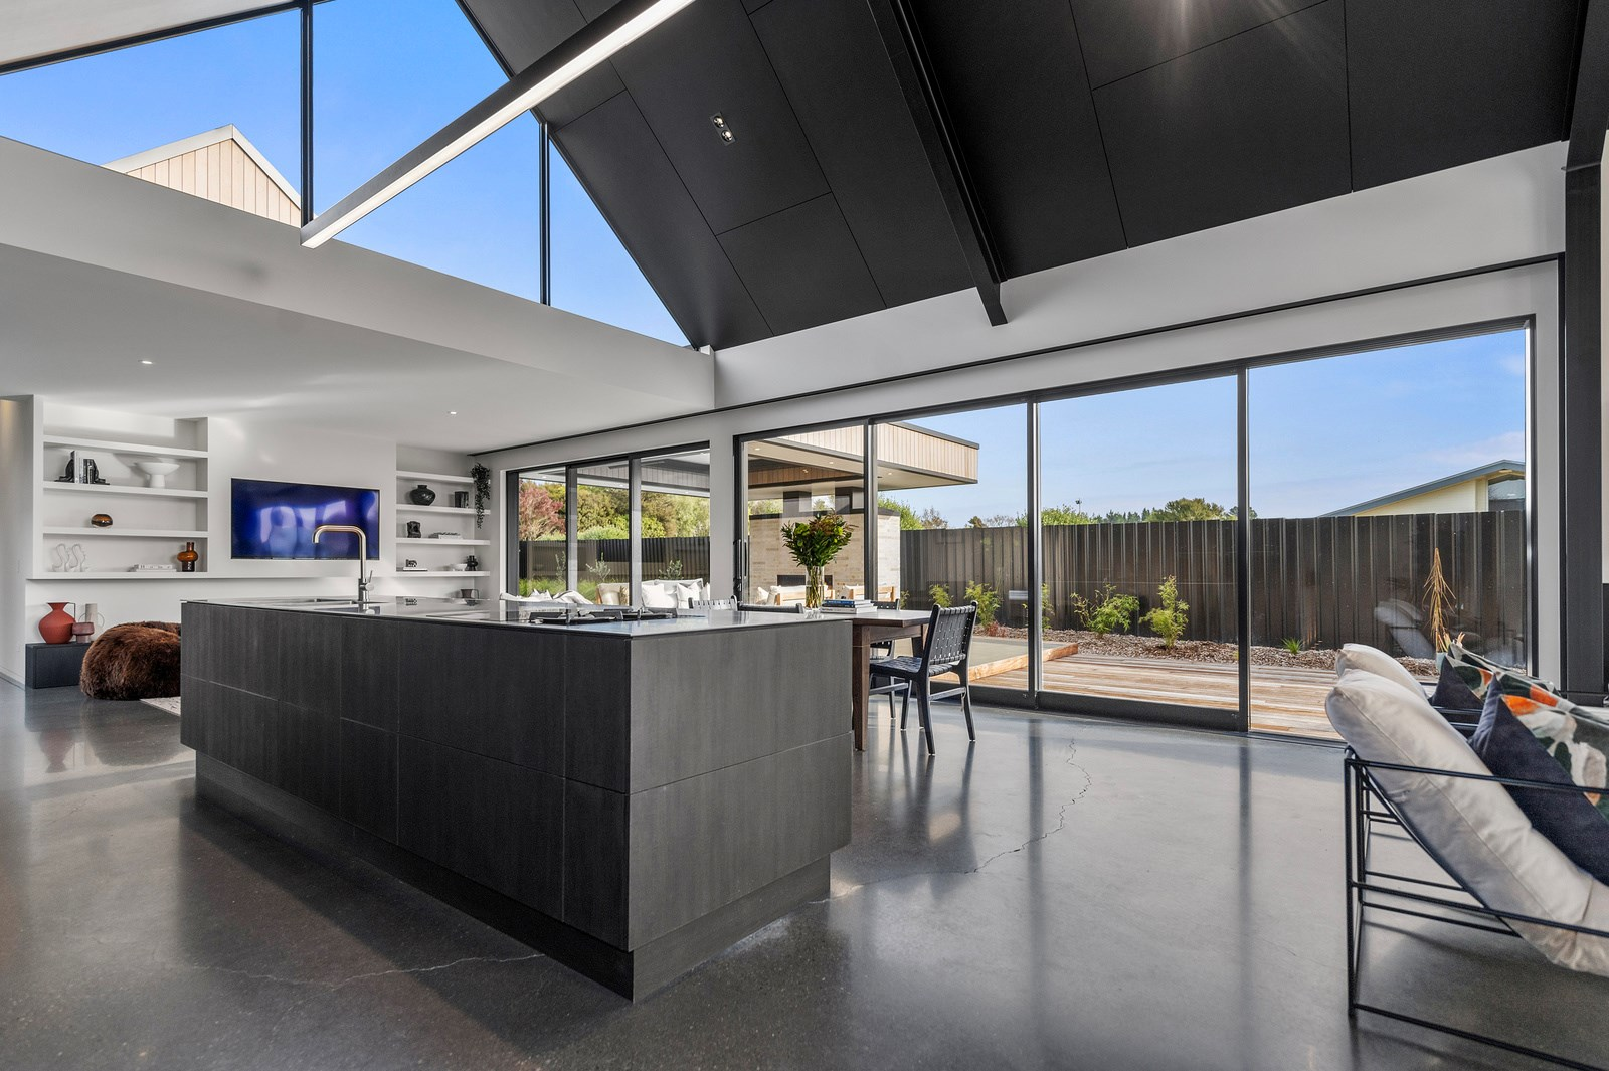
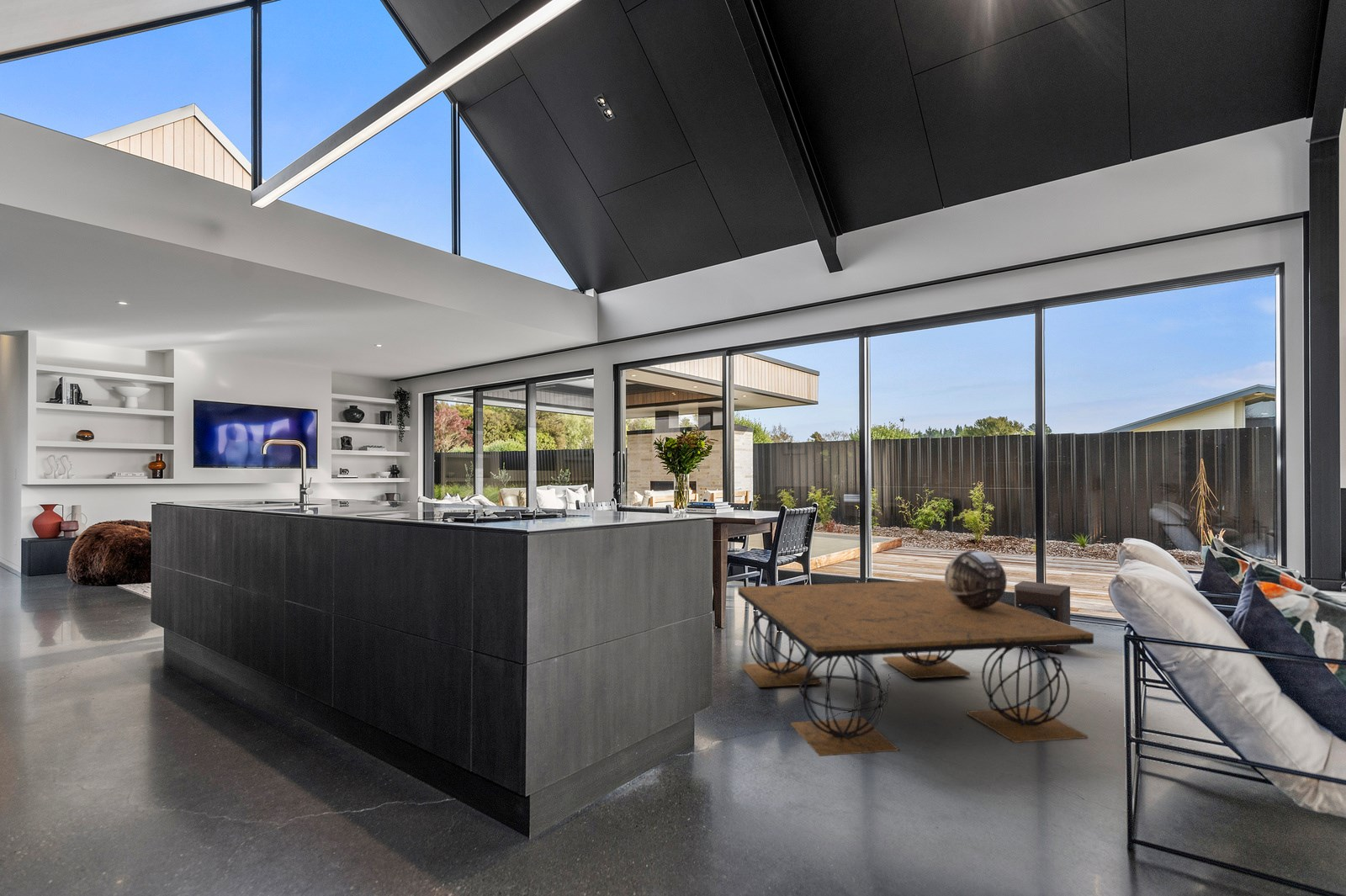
+ speaker (1041, 615)
+ coffee table (889, 652)
+ decorative bowl (975, 579)
